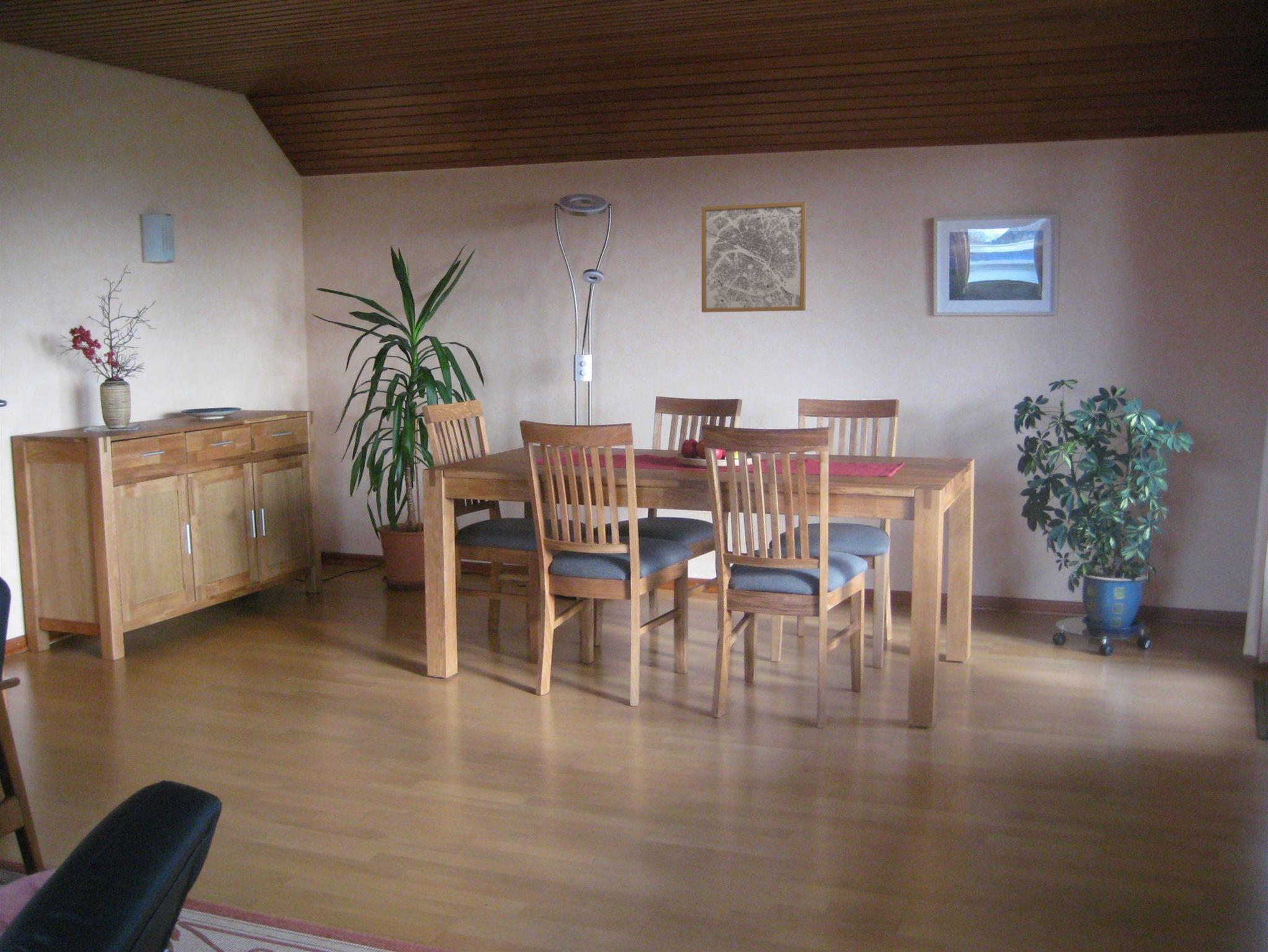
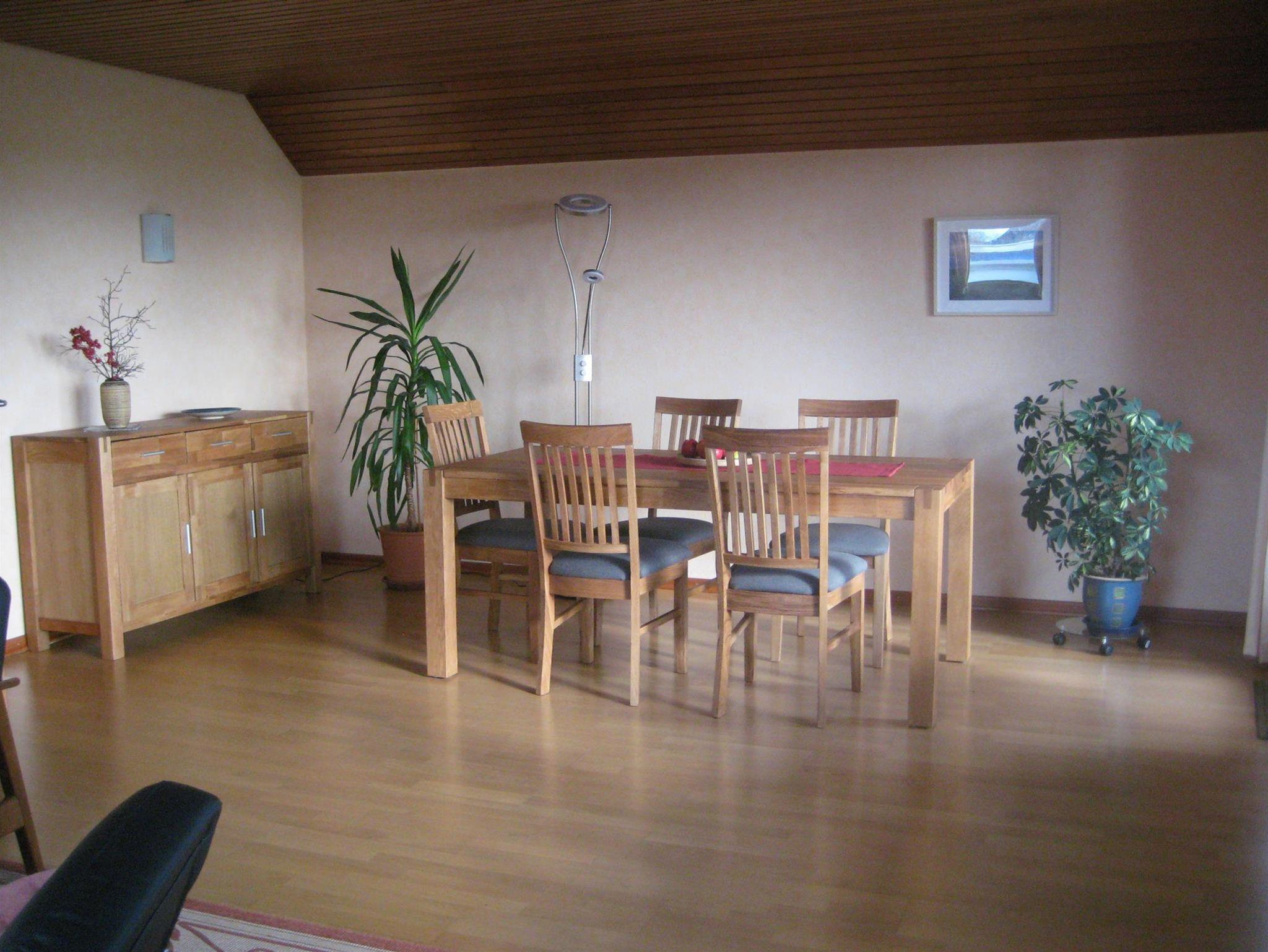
- wall art (753, 258)
